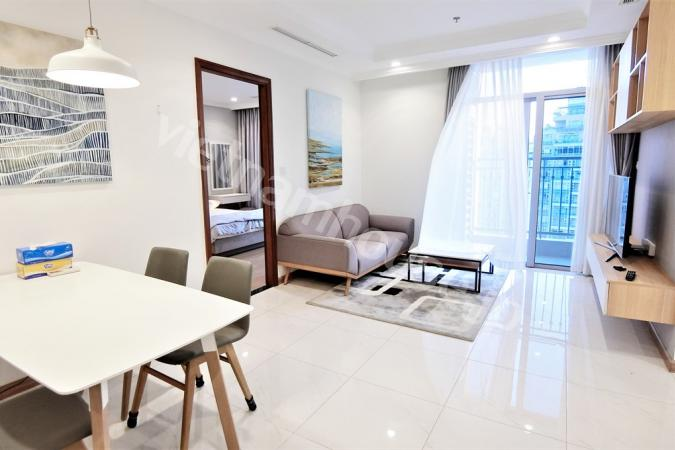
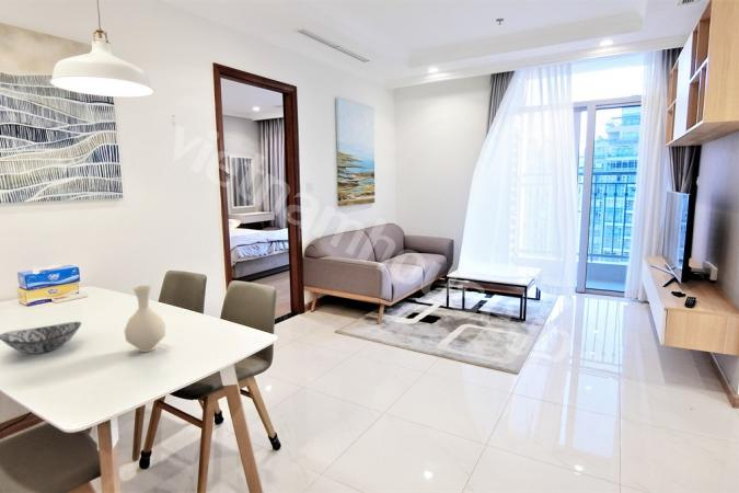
+ decorative bowl (43, 339)
+ vase (145, 318)
